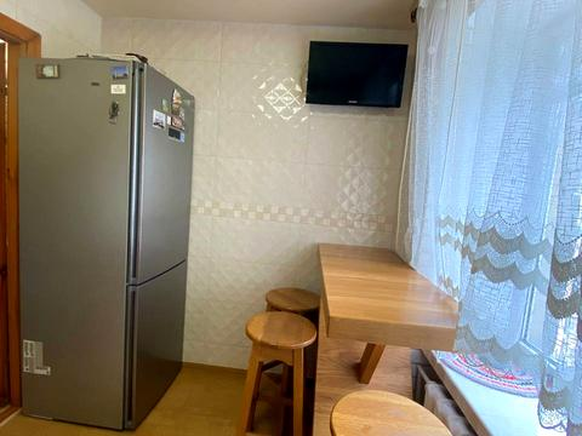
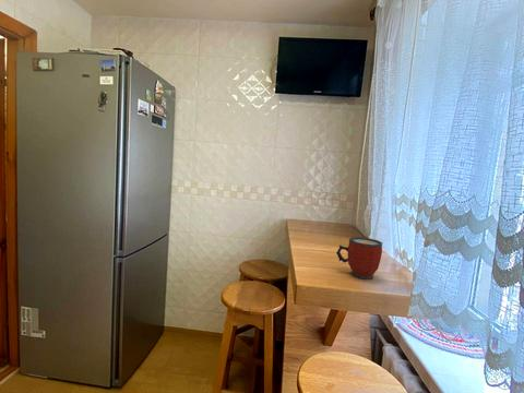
+ mug (359, 257)
